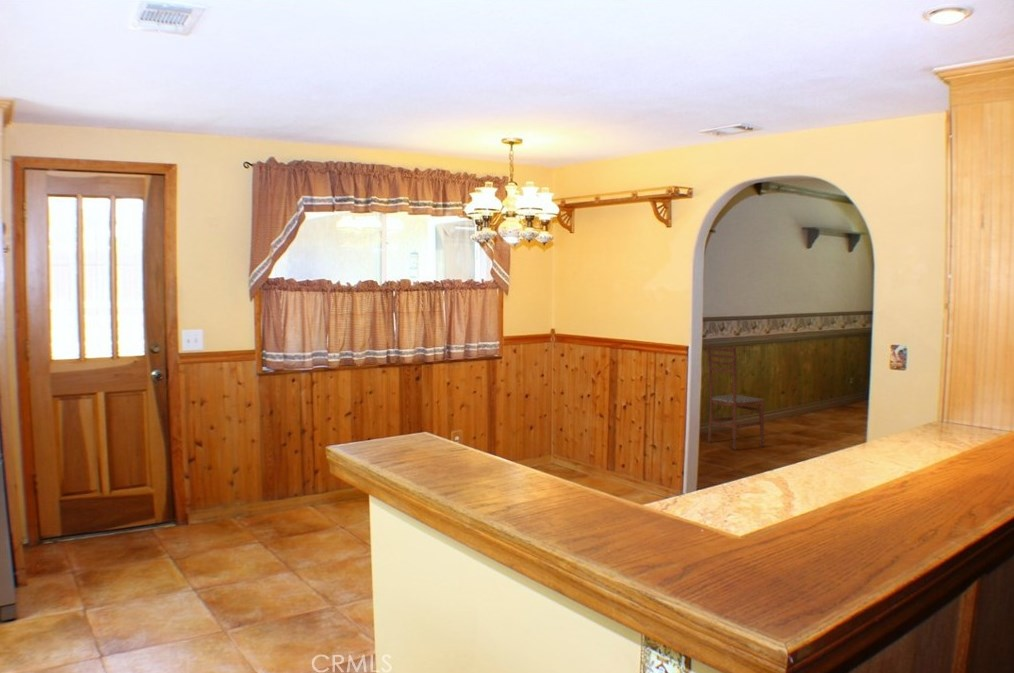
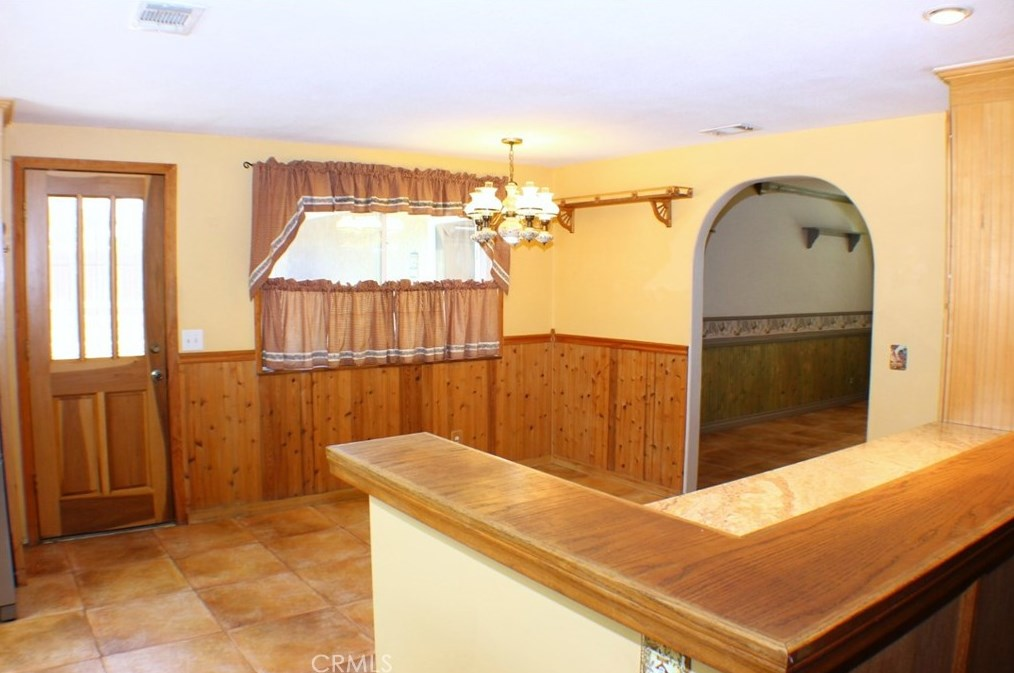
- dining chair (735, 394)
